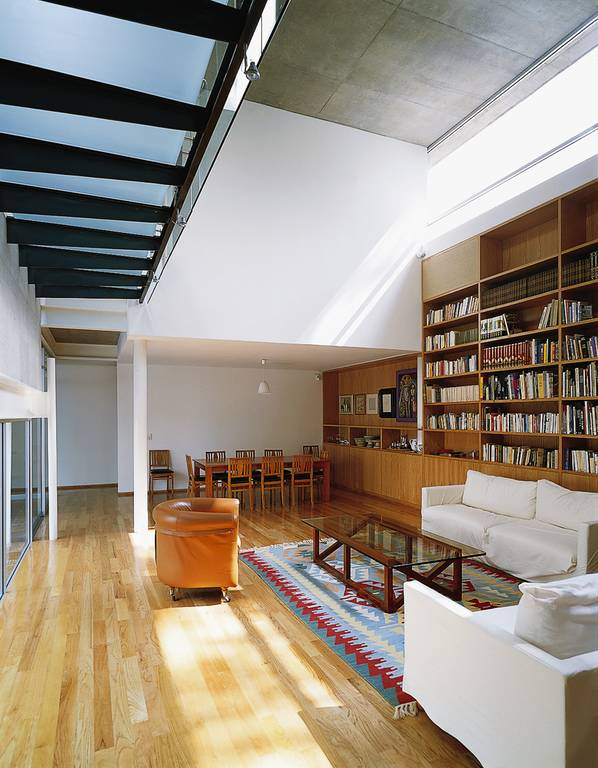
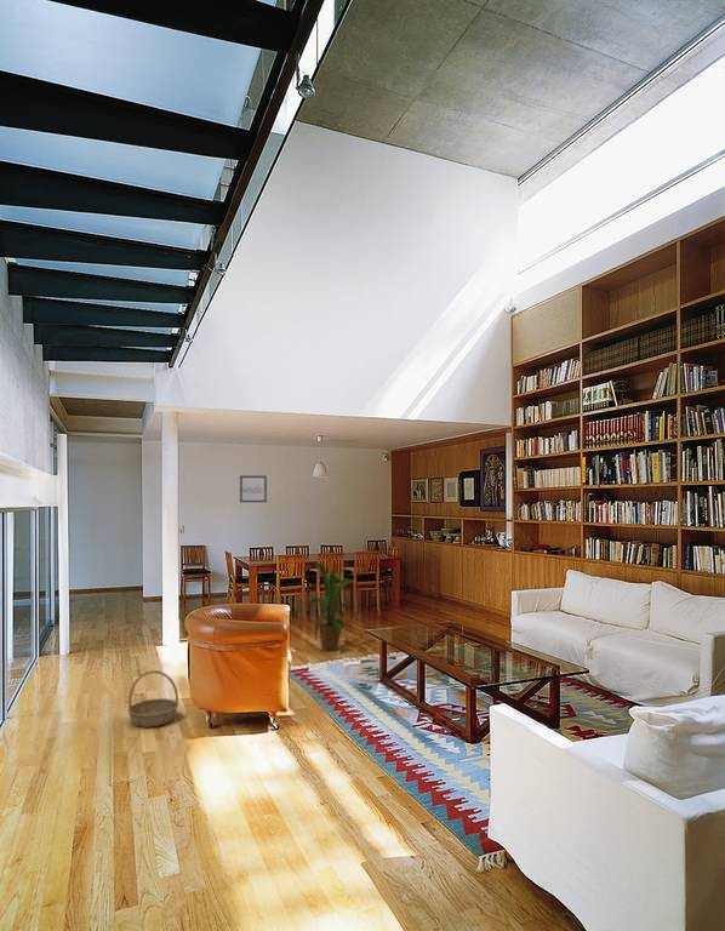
+ house plant (335, 605)
+ basket (153, 699)
+ wall art (252, 489)
